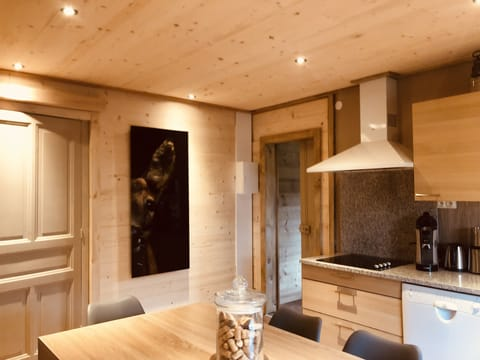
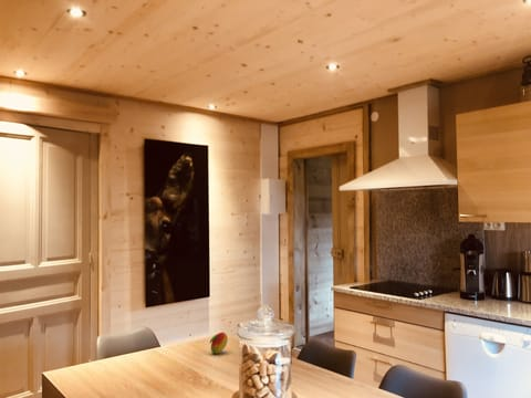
+ fruit (218, 343)
